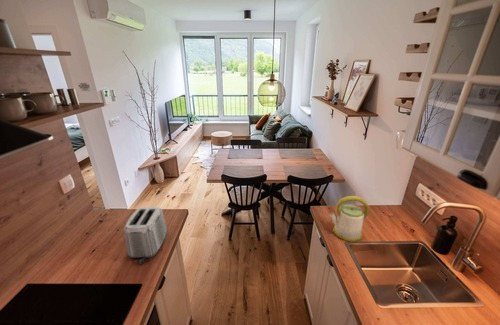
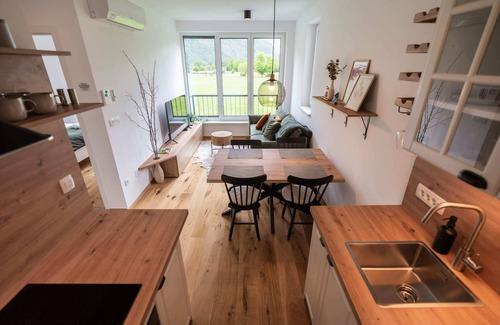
- kettle (347, 214)
- toaster (145, 231)
